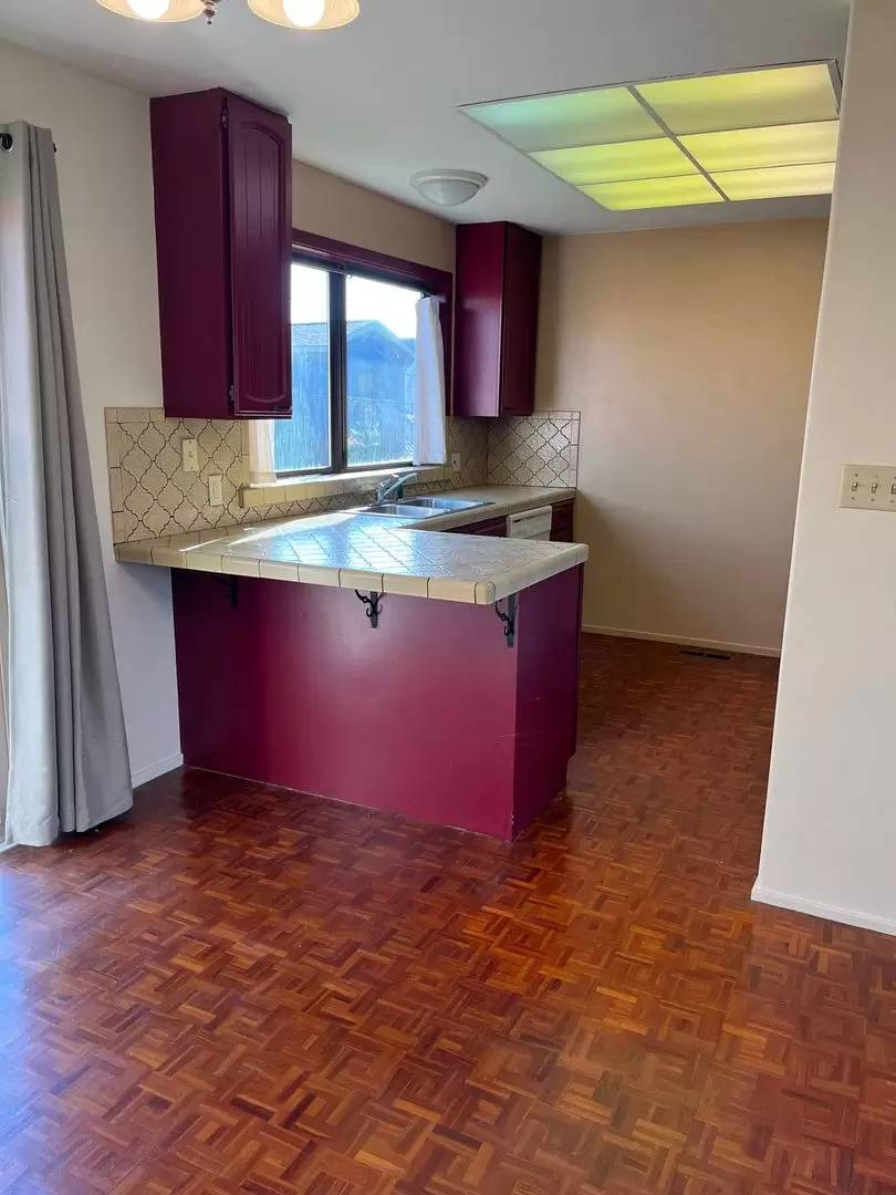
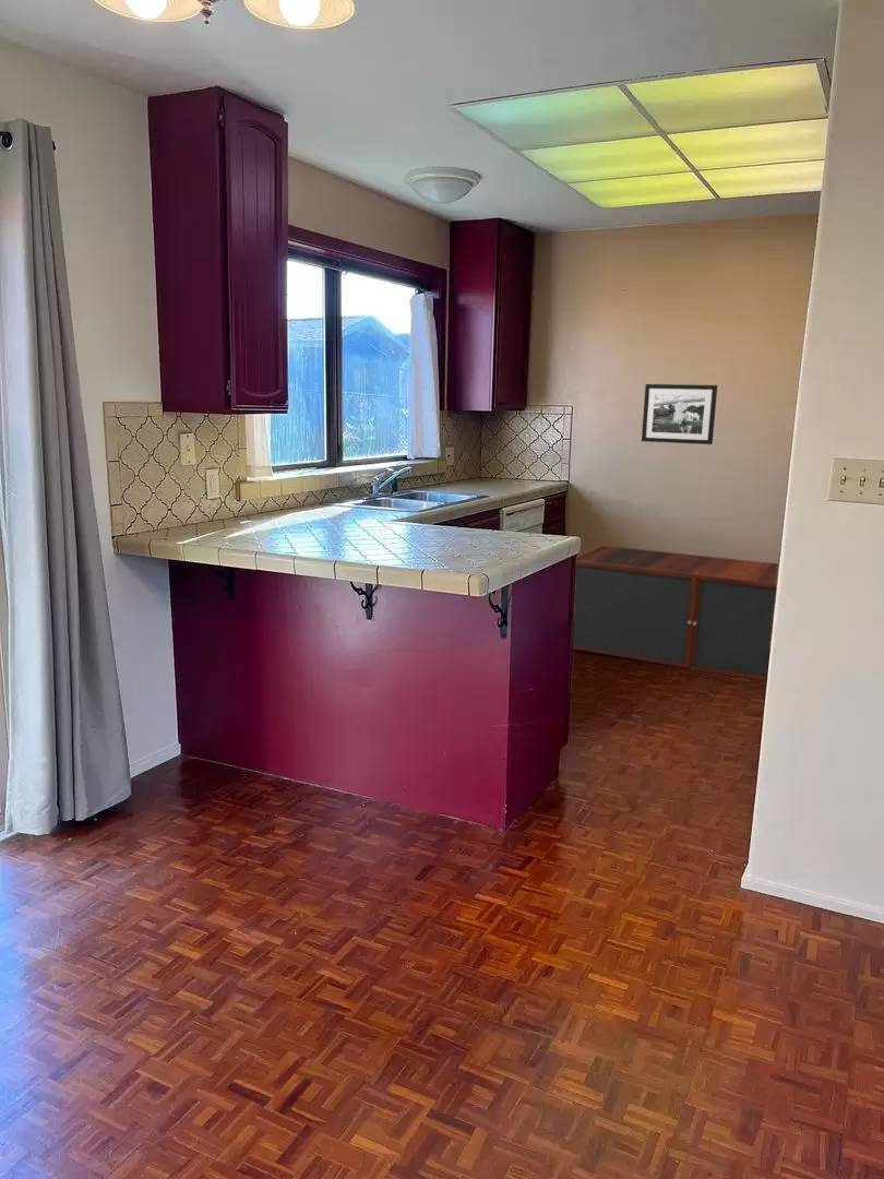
+ picture frame (678, 414)
+ cabinet (704, 610)
